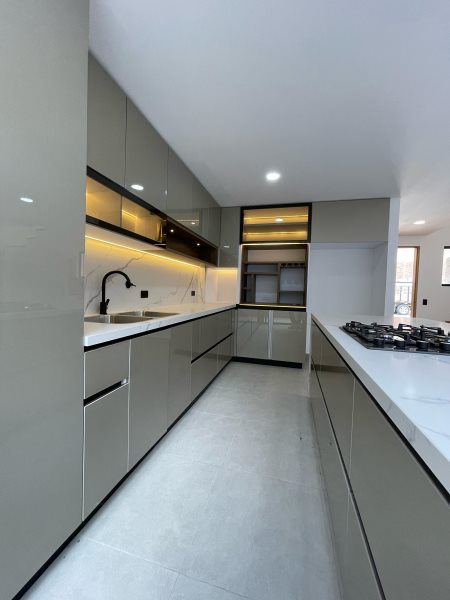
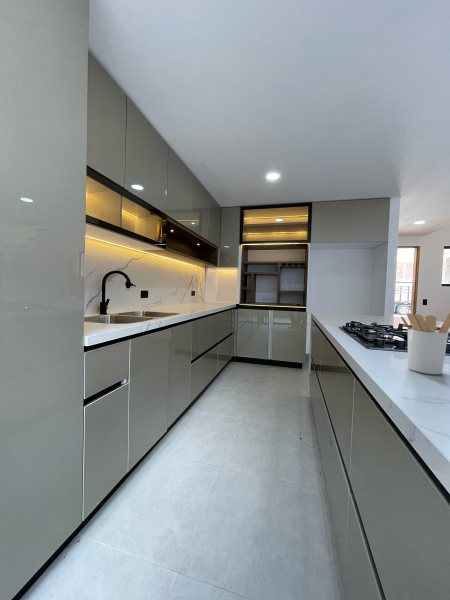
+ utensil holder (424, 341)
